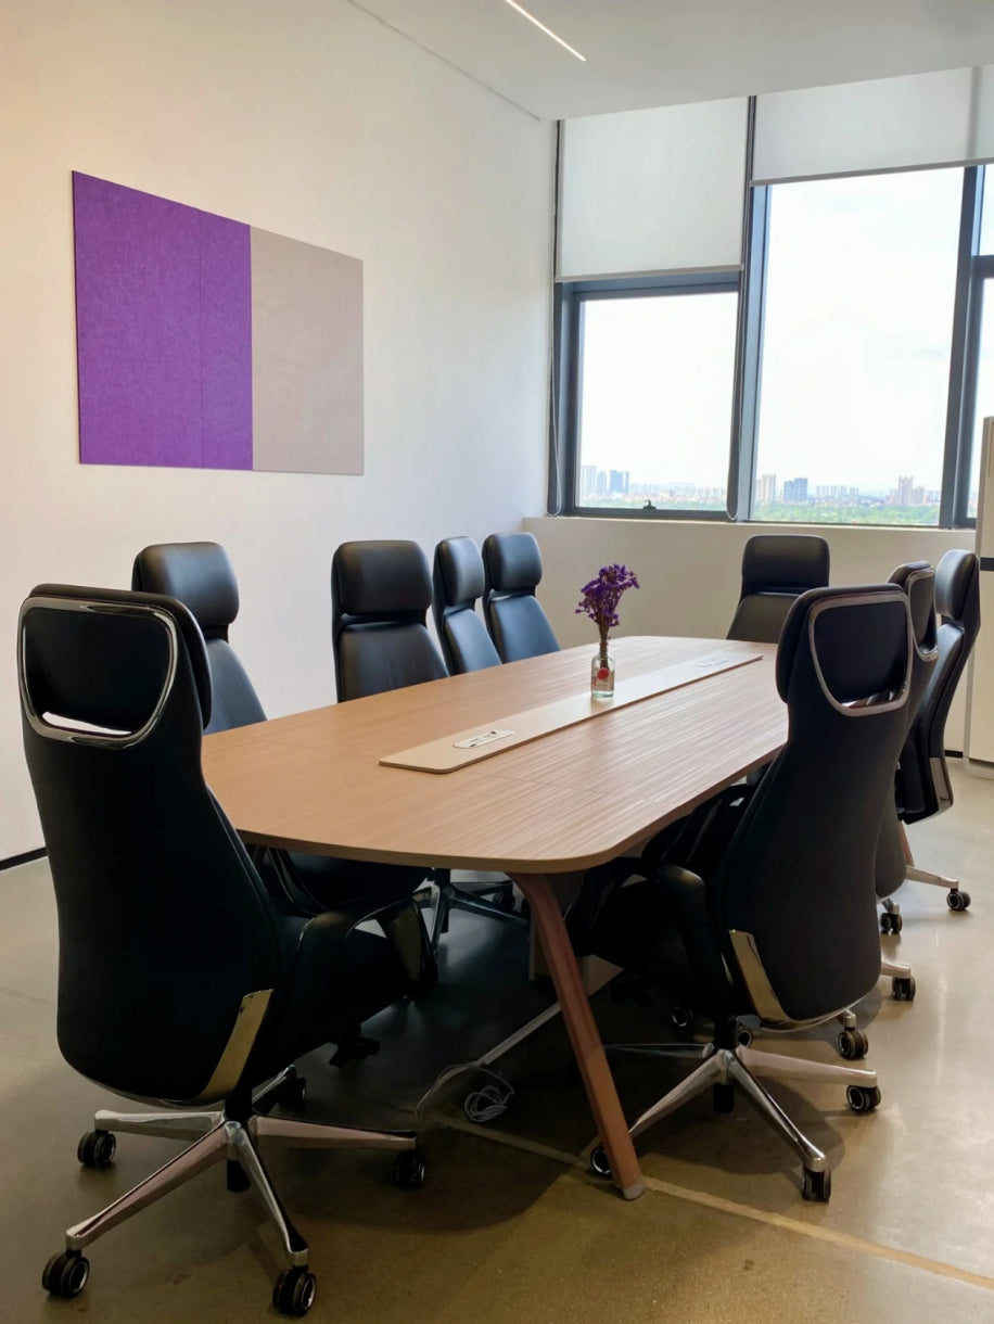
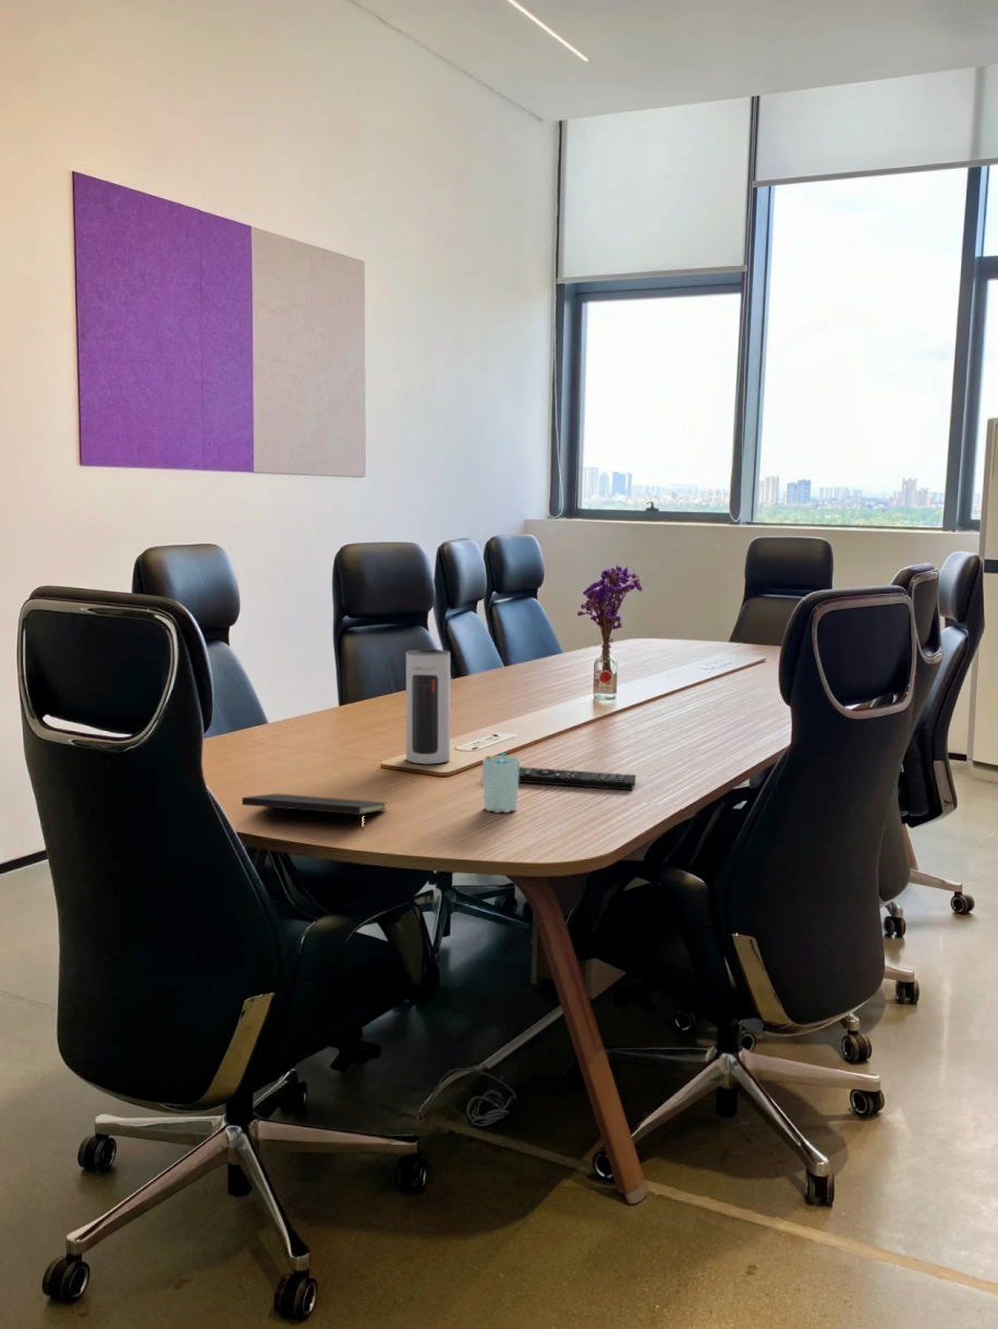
+ speaker (428, 705)
+ notepad (316, 803)
+ cup (500, 778)
+ remote control (560, 776)
